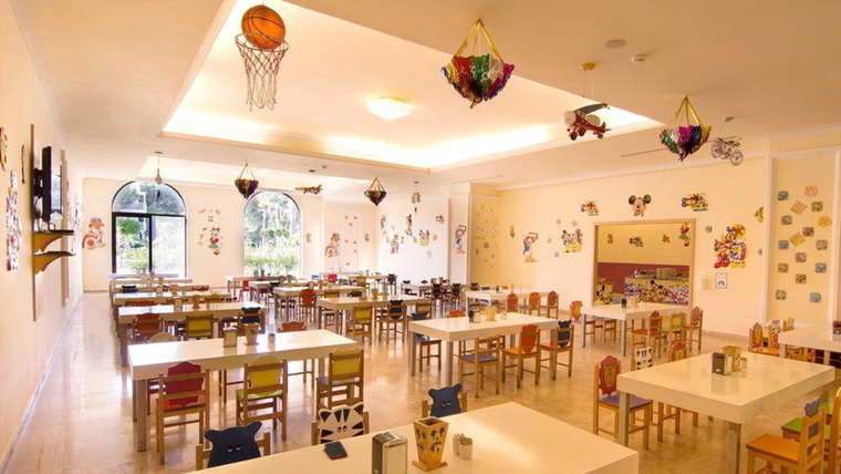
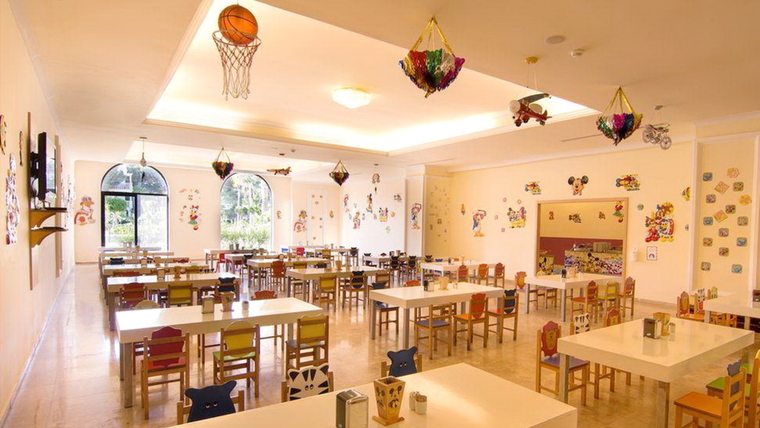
- cell phone (335, 450)
